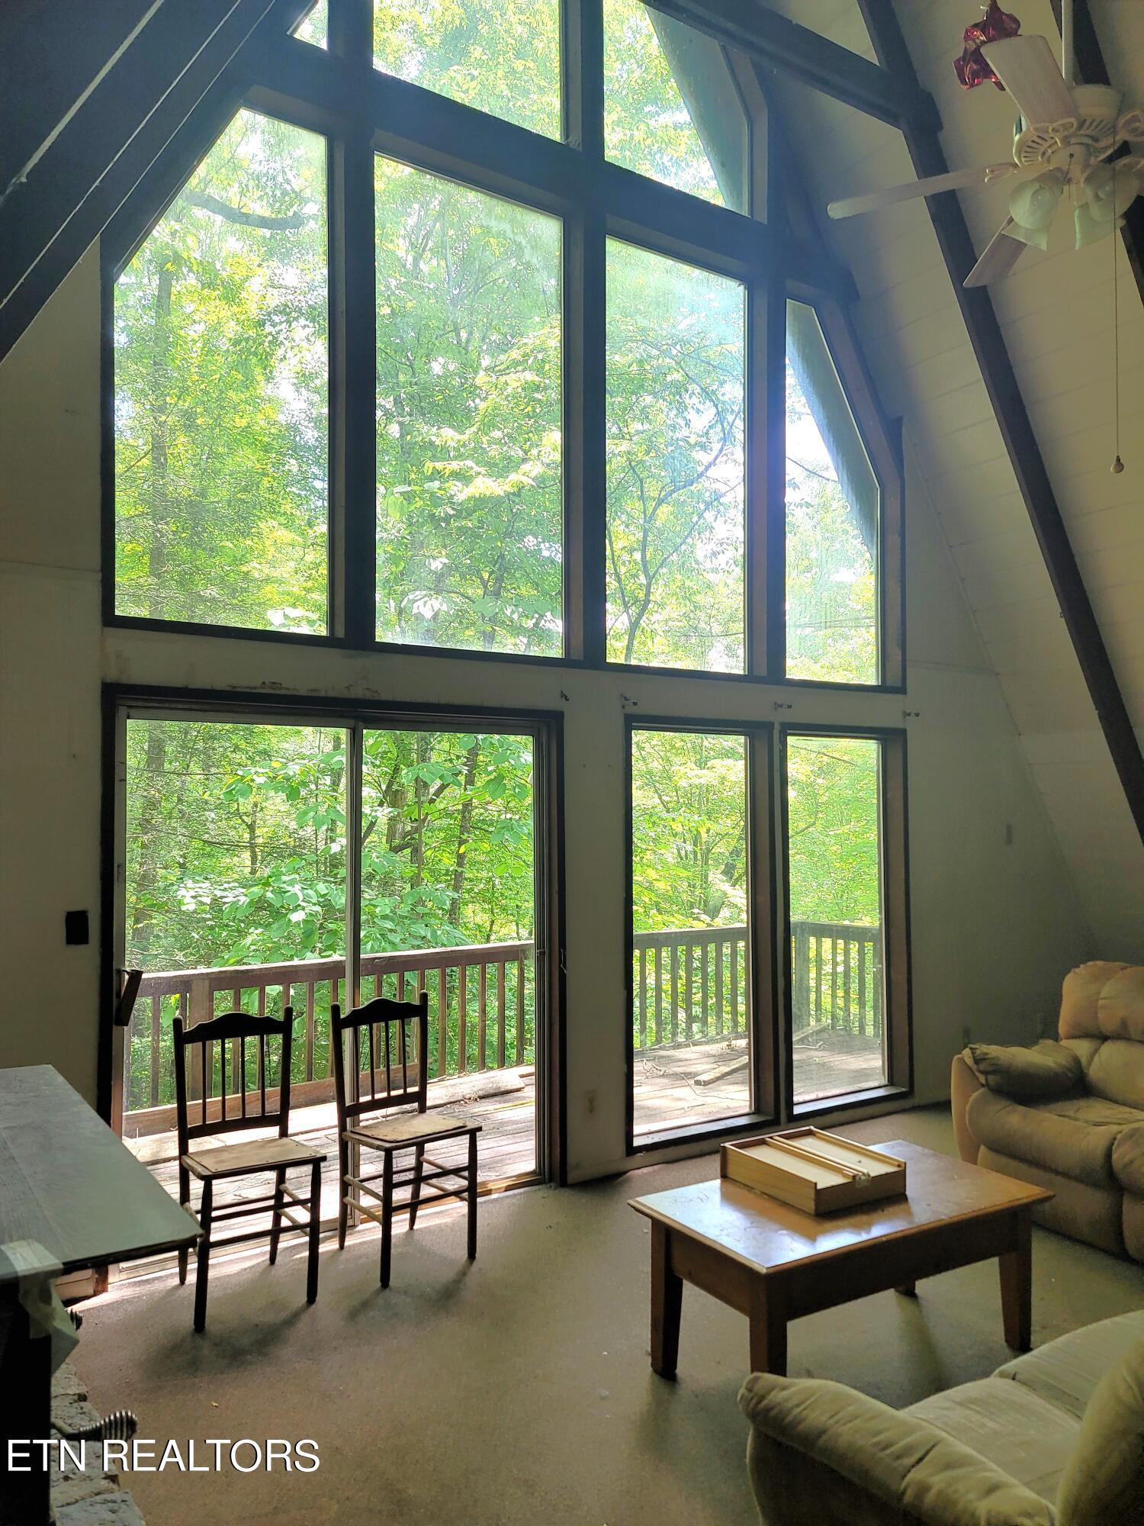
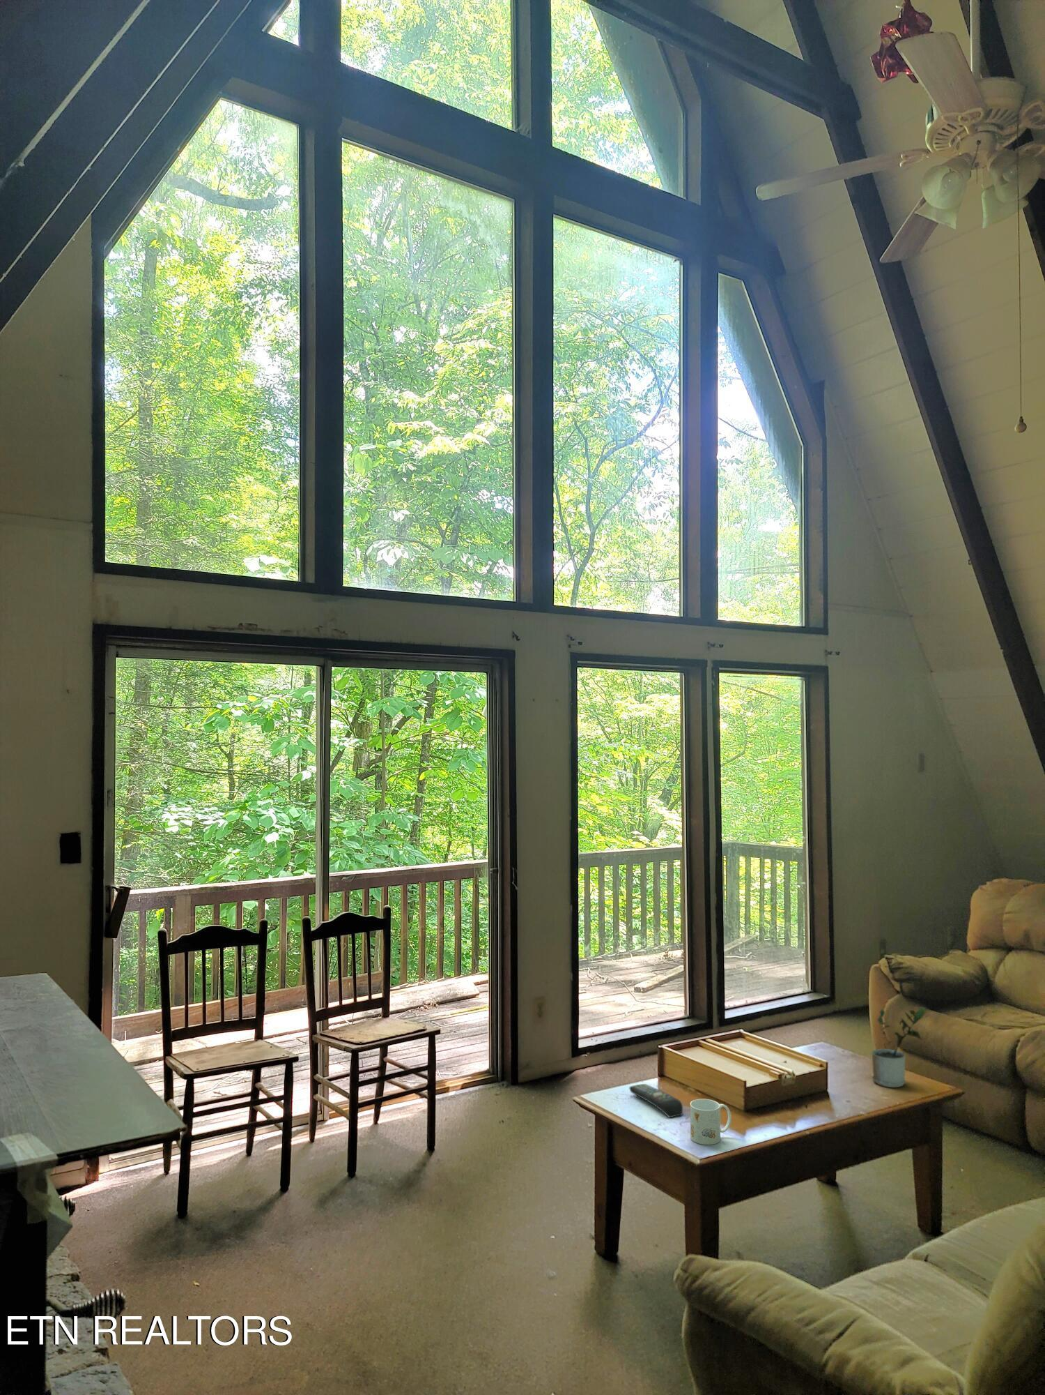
+ remote control (655, 1097)
+ potted plant (897, 1046)
+ mug (711, 1120)
